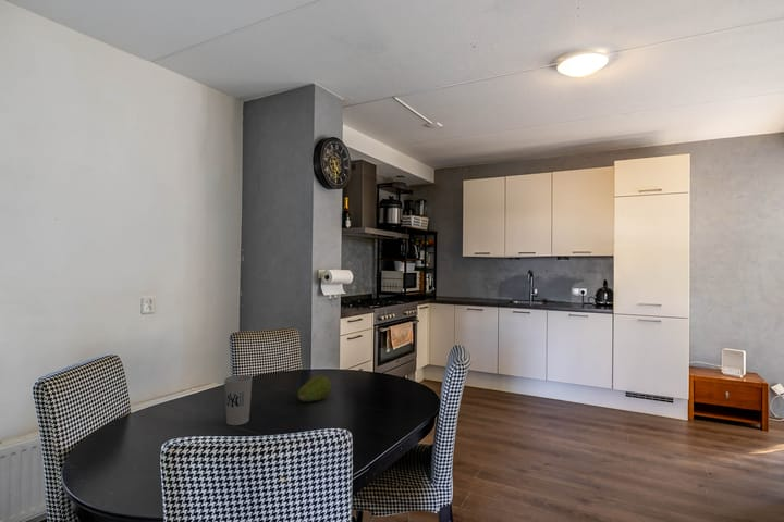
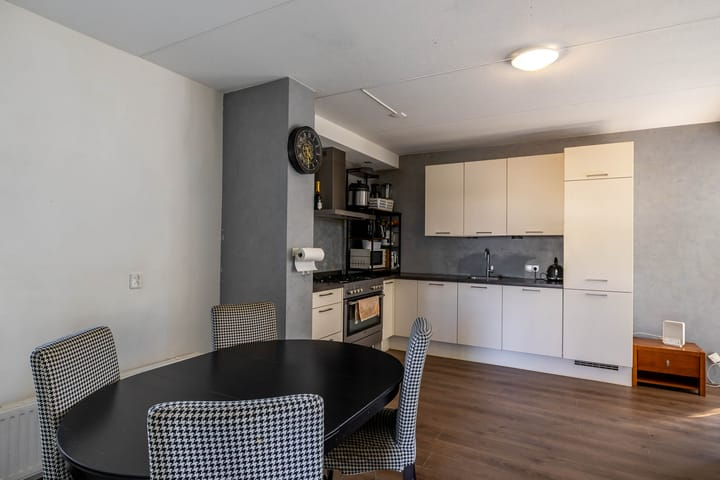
- fruit (315, 388)
- cup (237, 399)
